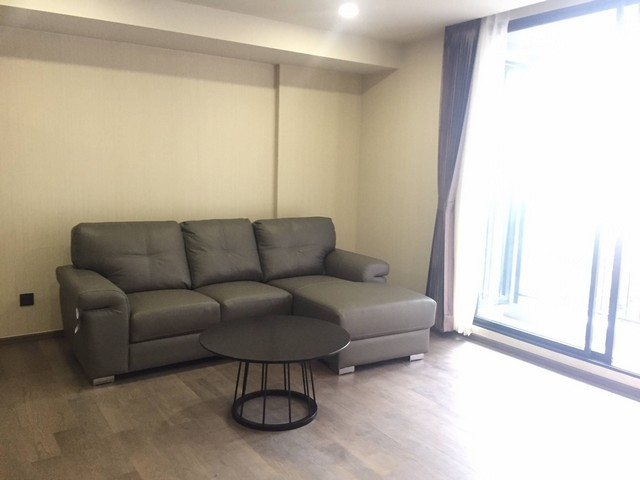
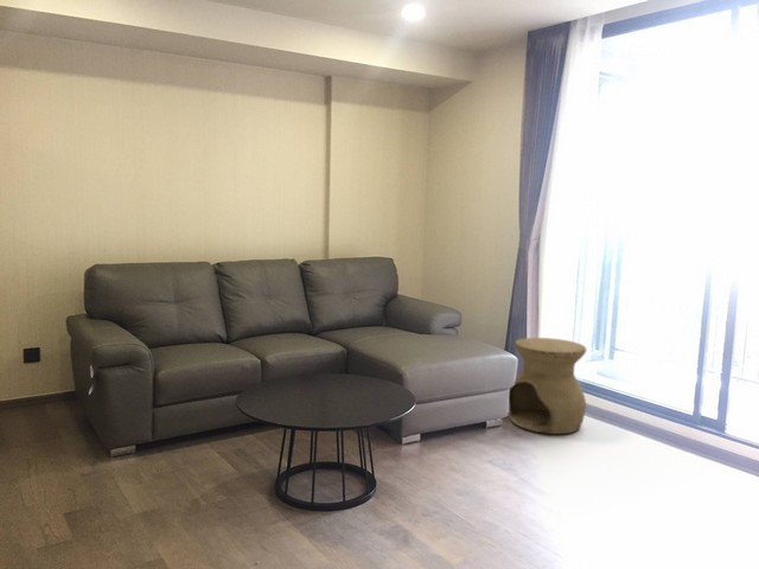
+ side table (548, 383)
